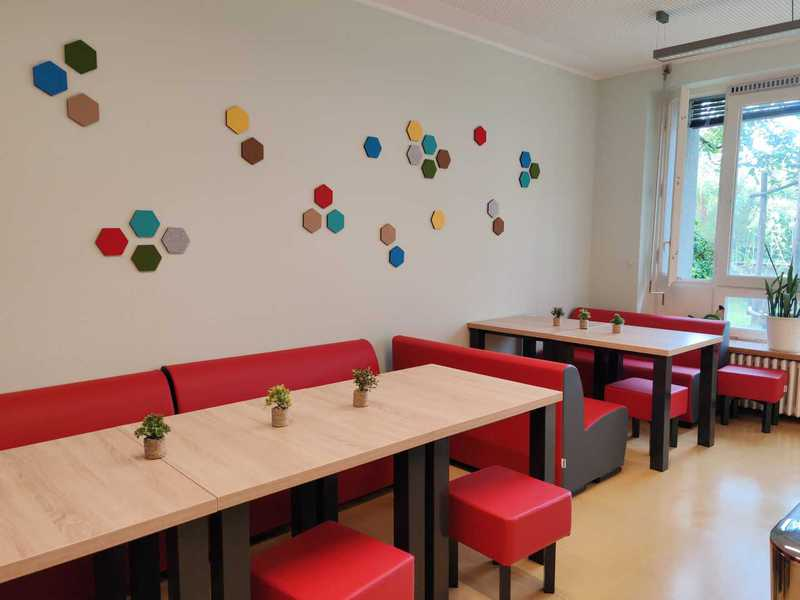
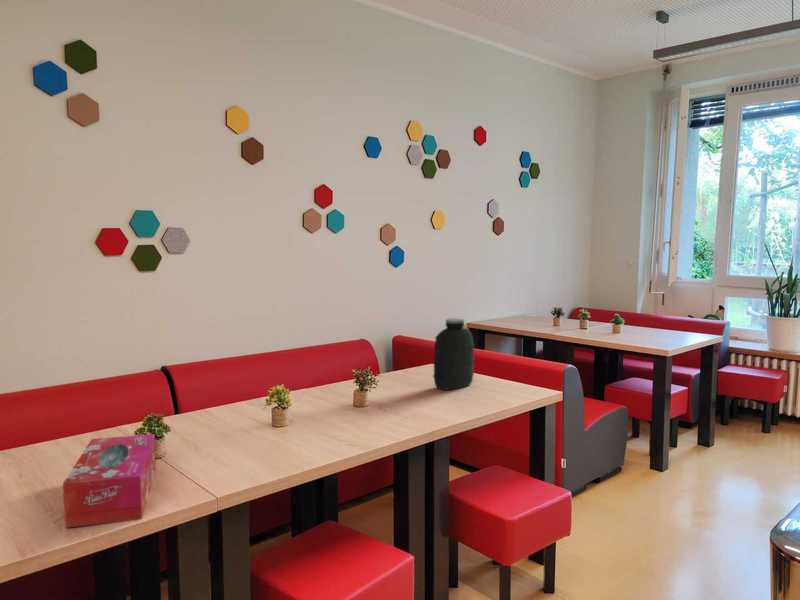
+ water jug (454, 353)
+ tissue box (114, 475)
